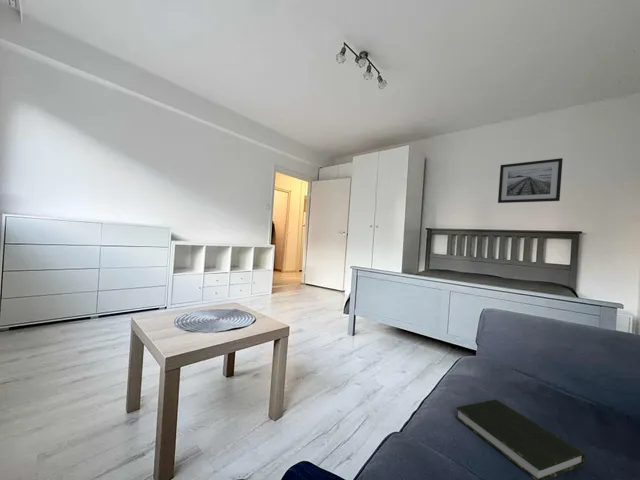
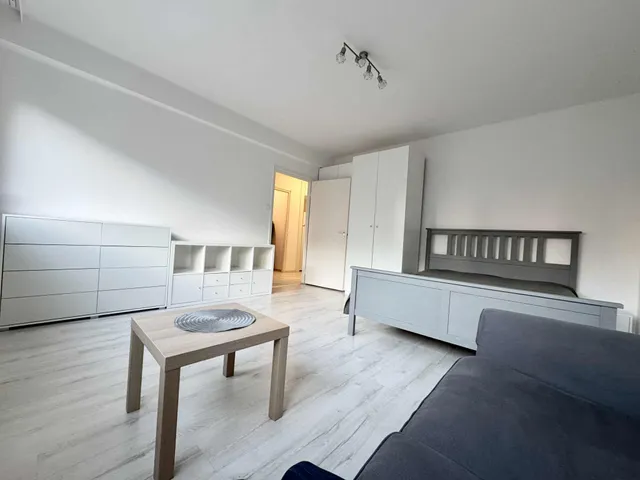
- book (513, 433)
- wall art (528, 182)
